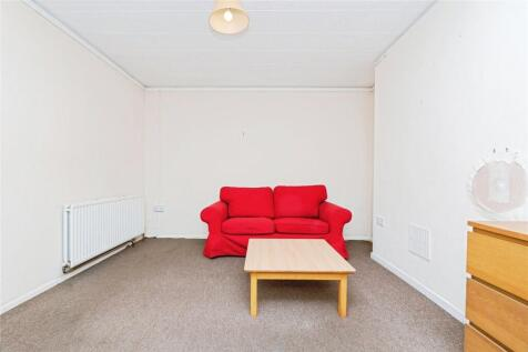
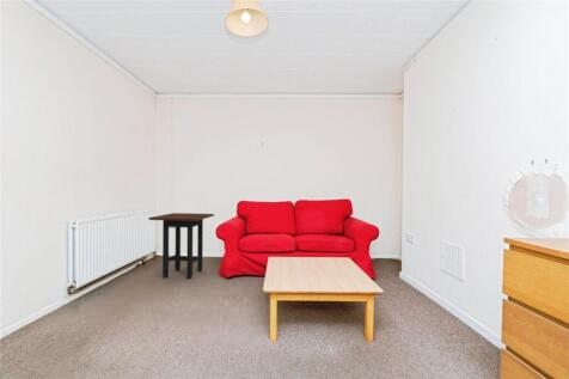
+ side table (179, 244)
